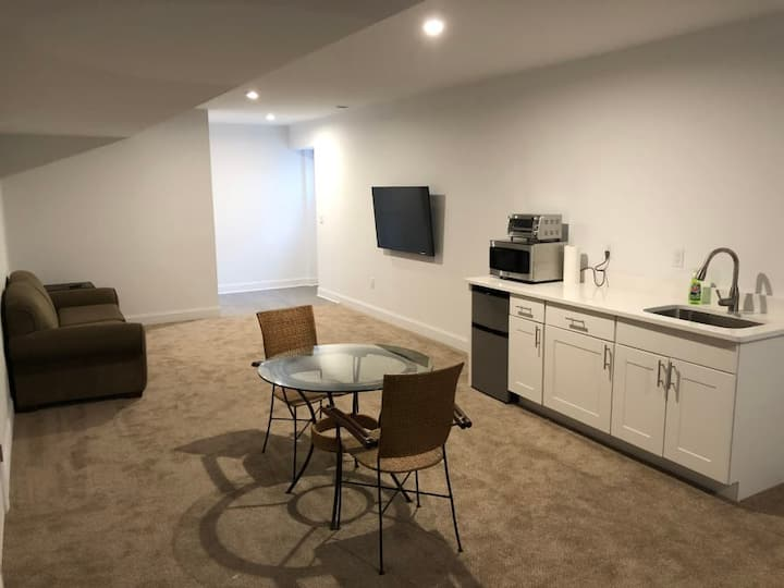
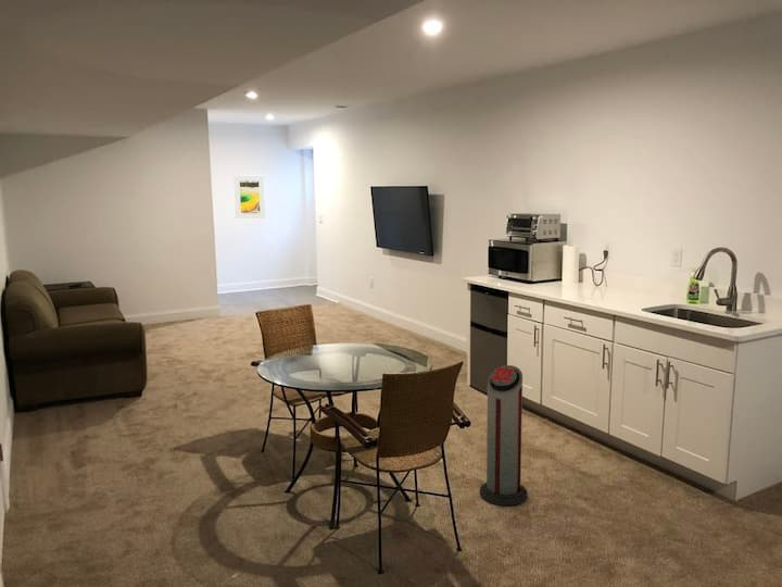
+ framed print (250, 197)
+ air purifier (504, 432)
